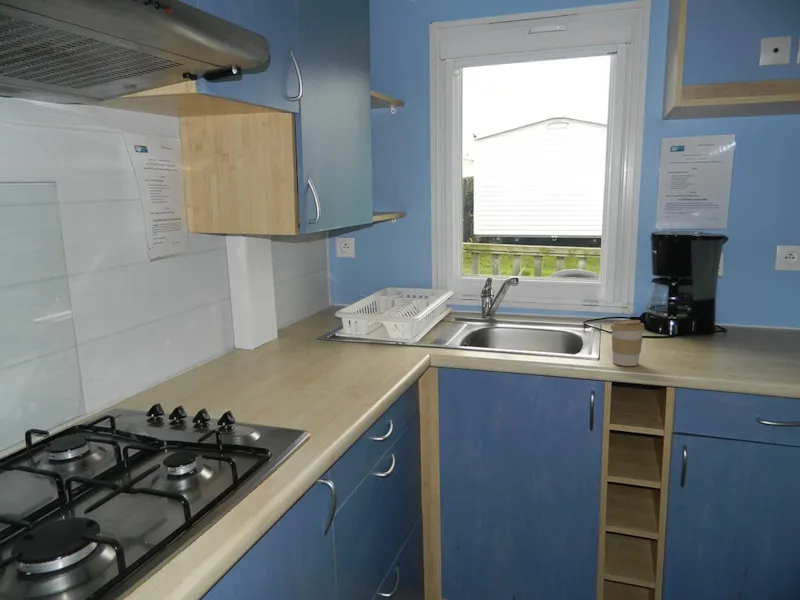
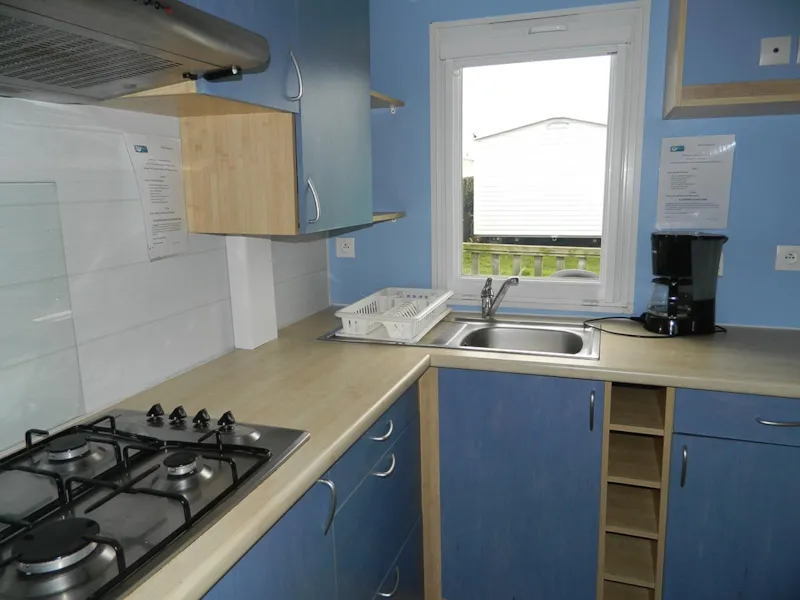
- coffee cup (626, 341)
